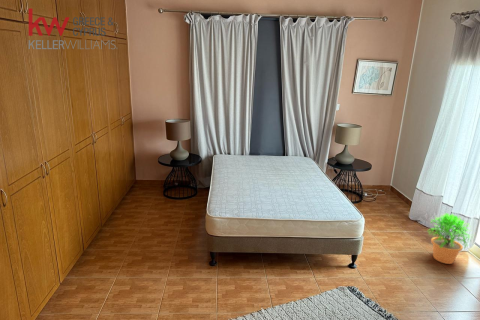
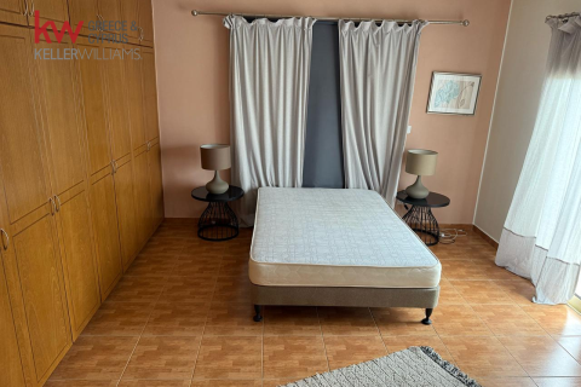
- potted plant (448, 236)
